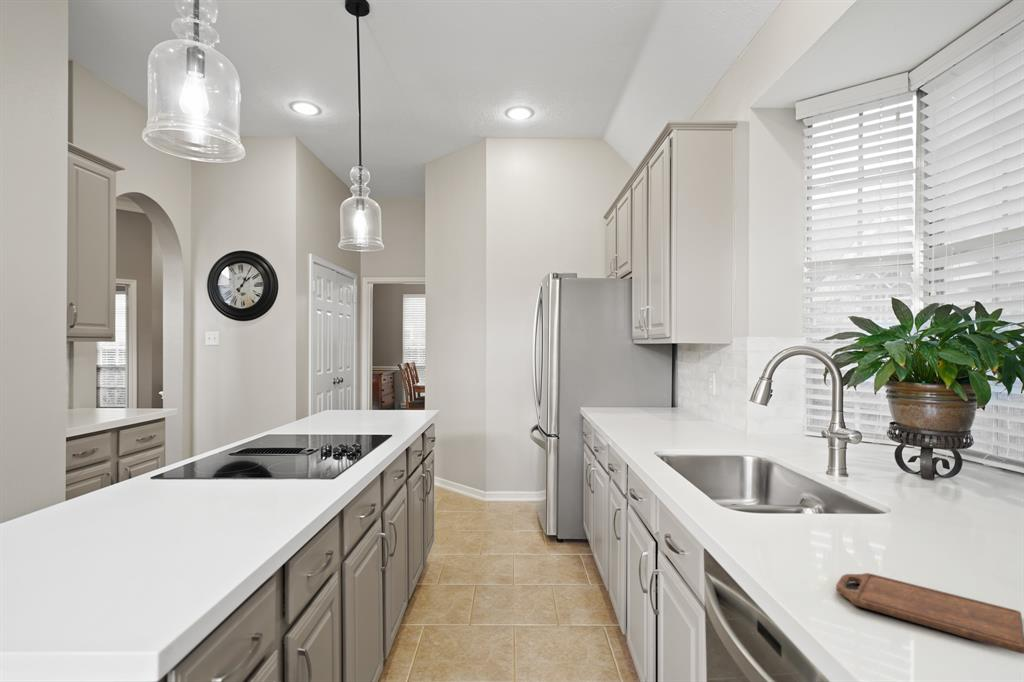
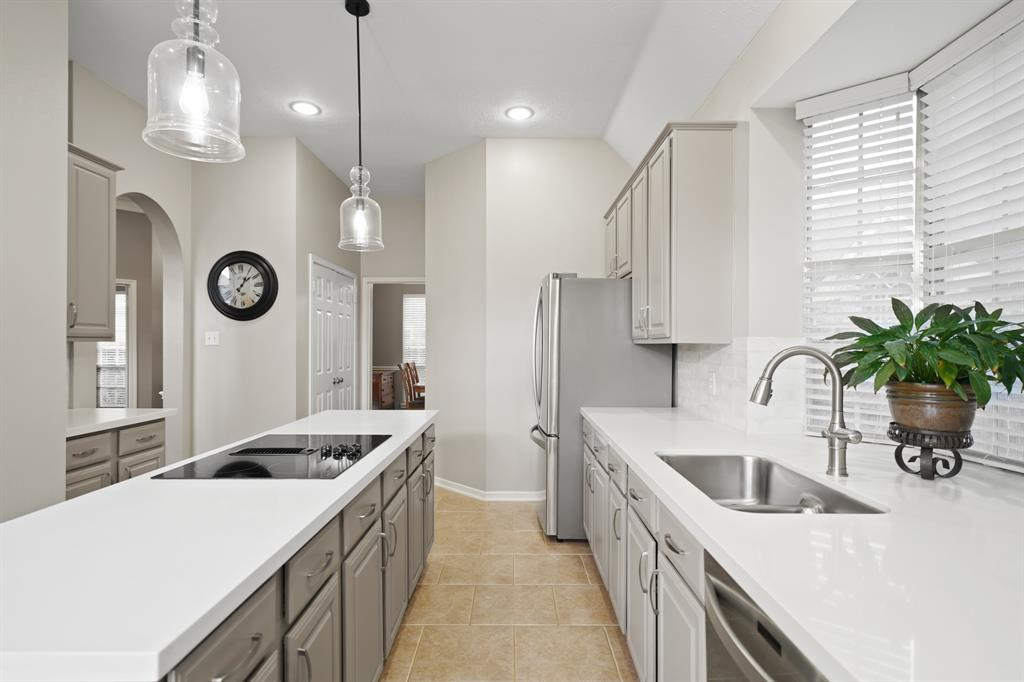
- cutting board (922, 604)
